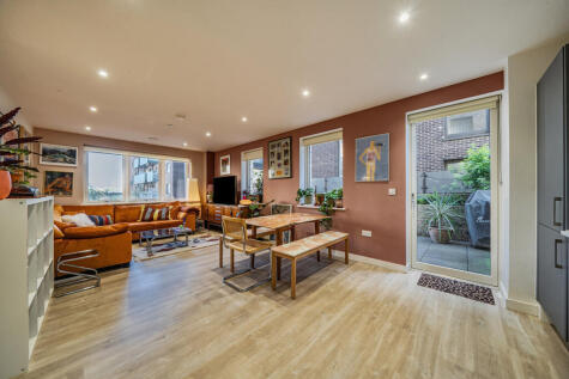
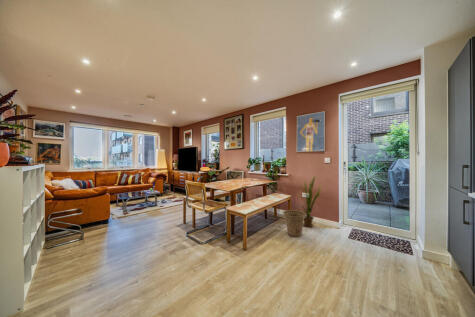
+ house plant (308, 200)
+ basket (294, 223)
